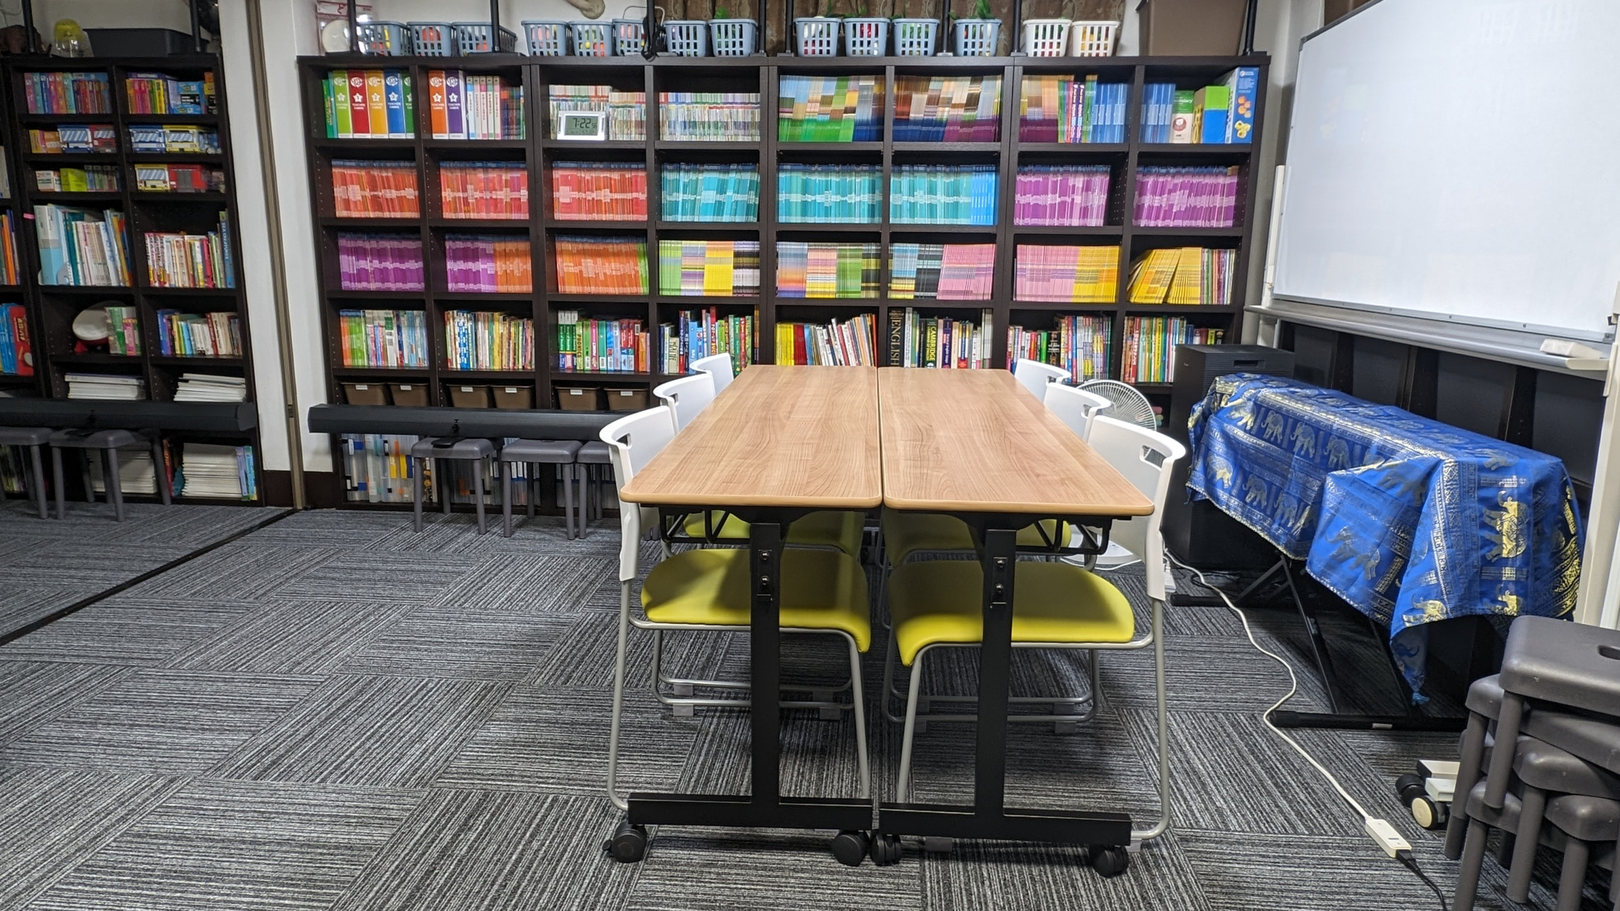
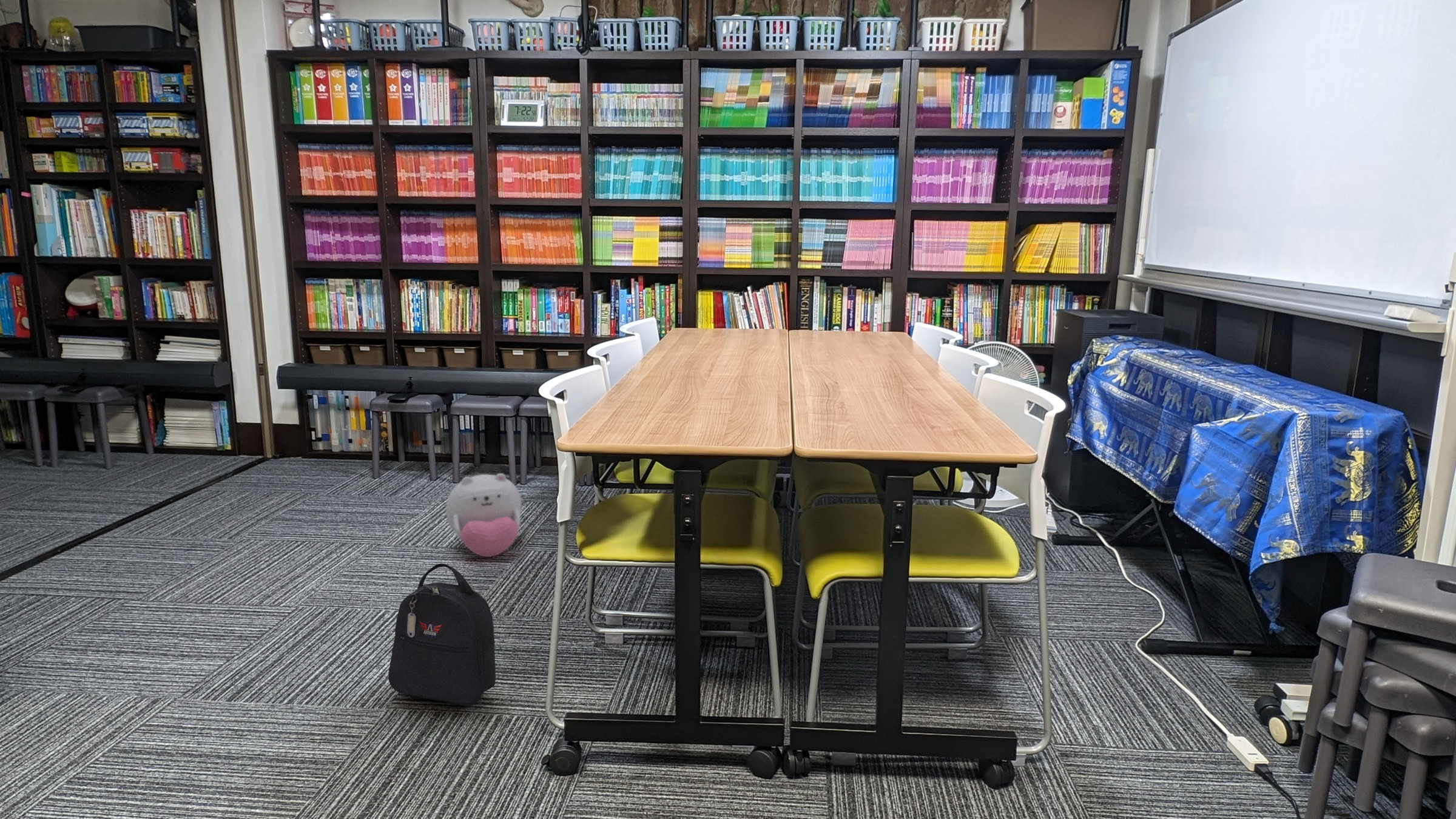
+ plush toy (485, 512)
+ backpack (442, 633)
